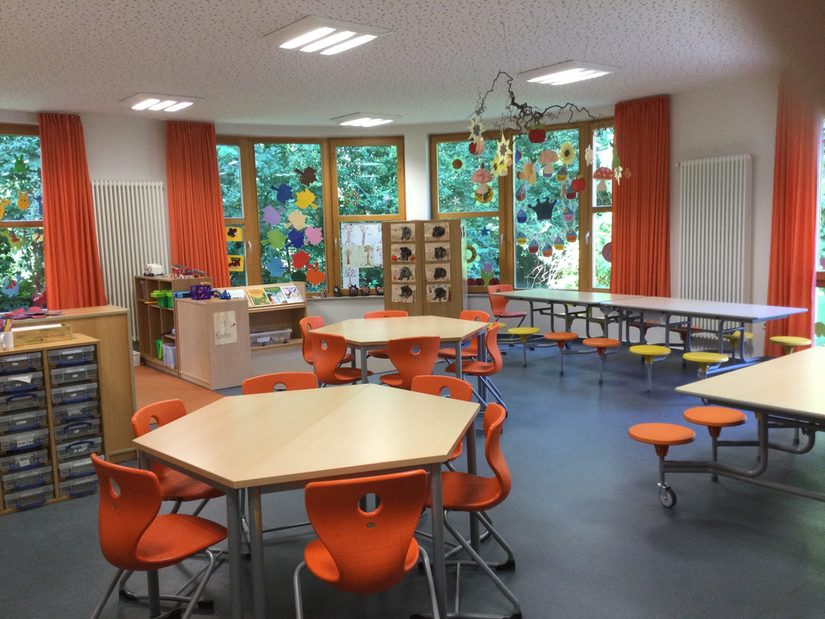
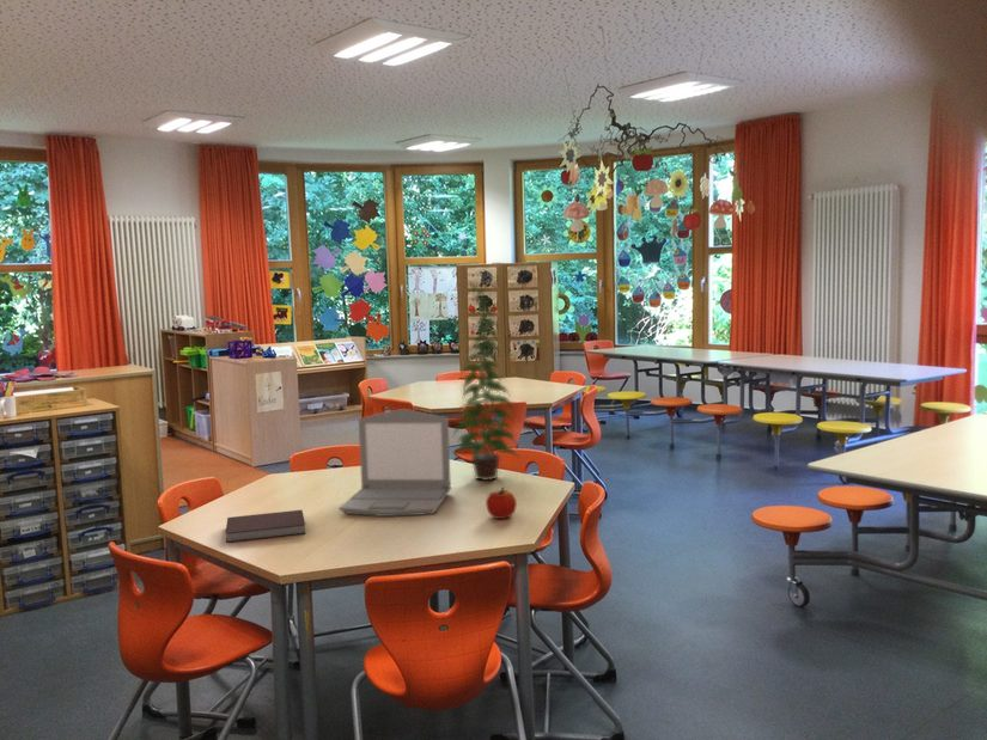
+ notebook (266, 525)
+ laptop (394, 460)
+ plant (483, 381)
+ apple (501, 502)
